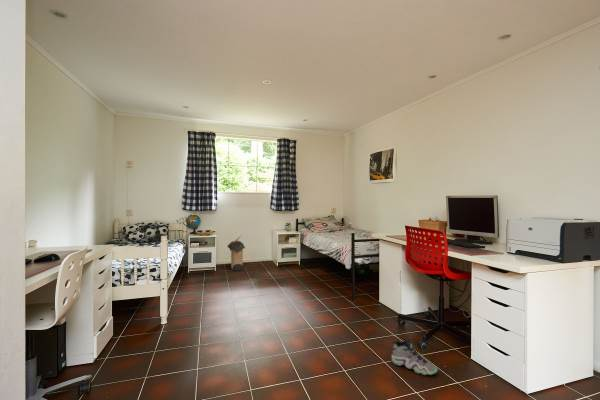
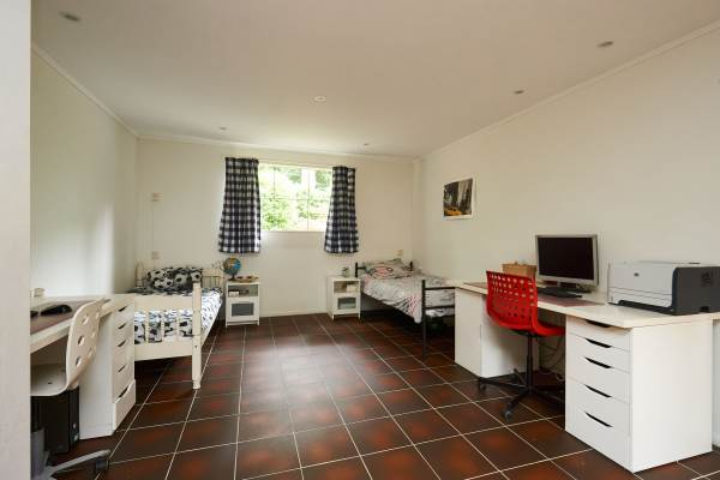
- laundry hamper (236, 251)
- sneaker (413, 352)
